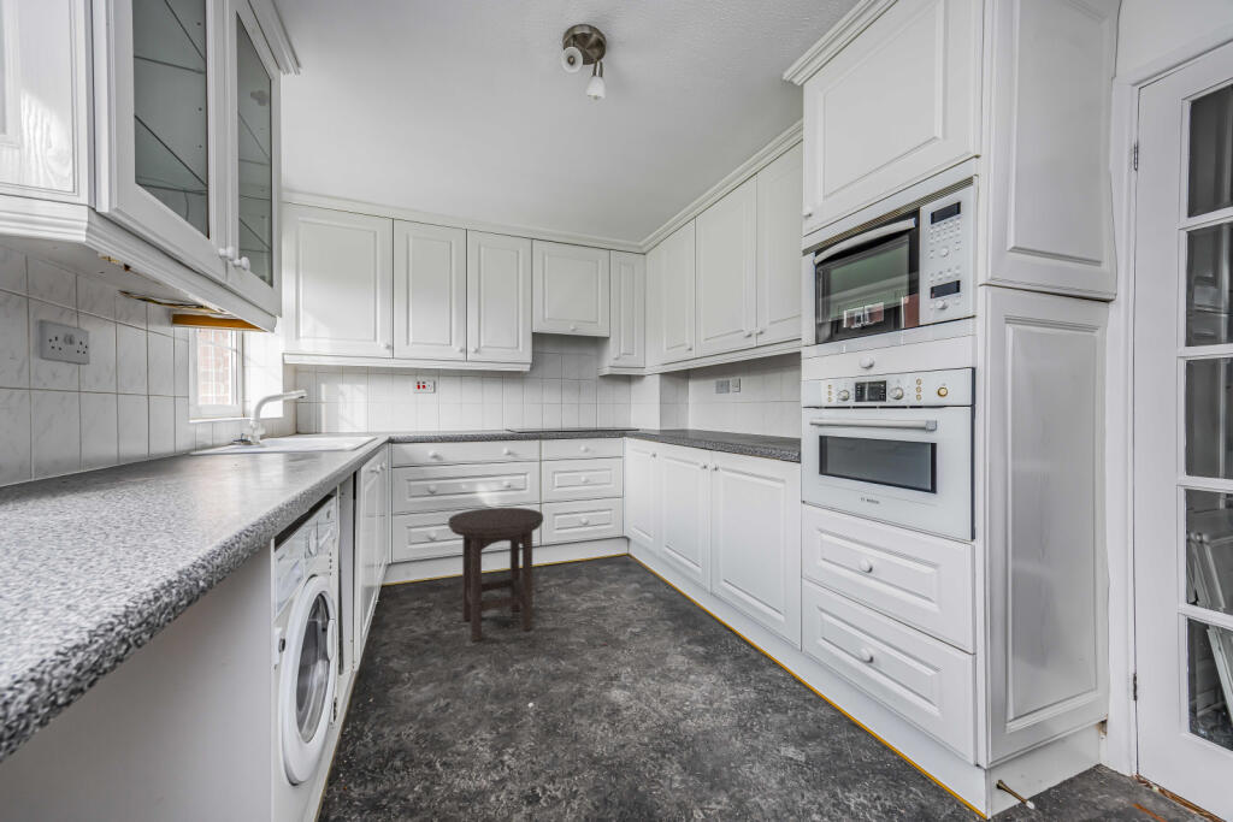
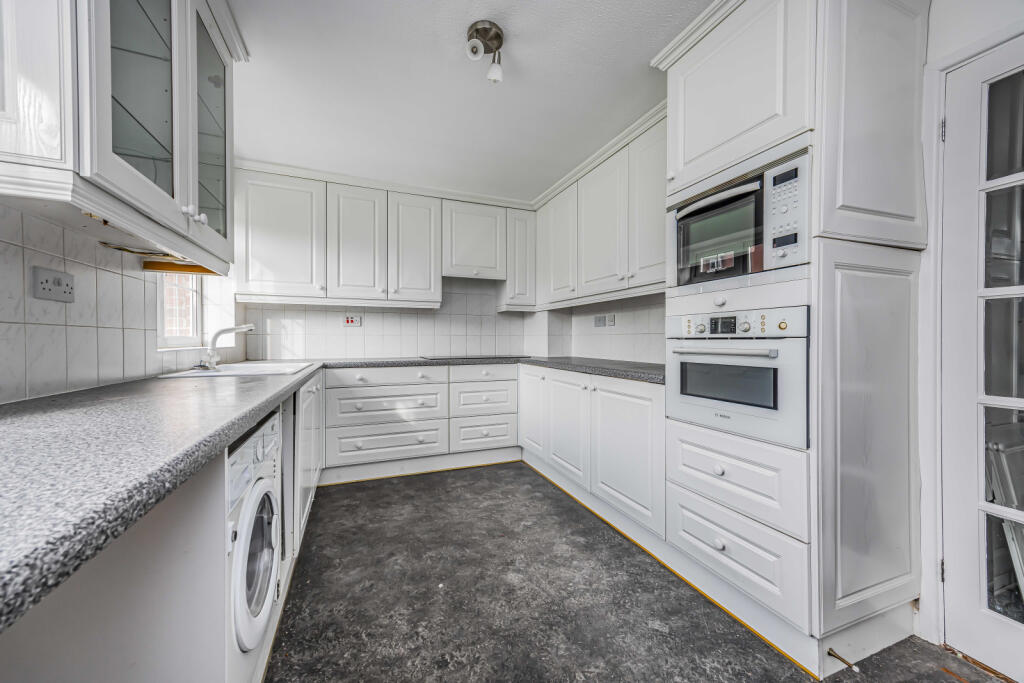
- stool (496, 580)
